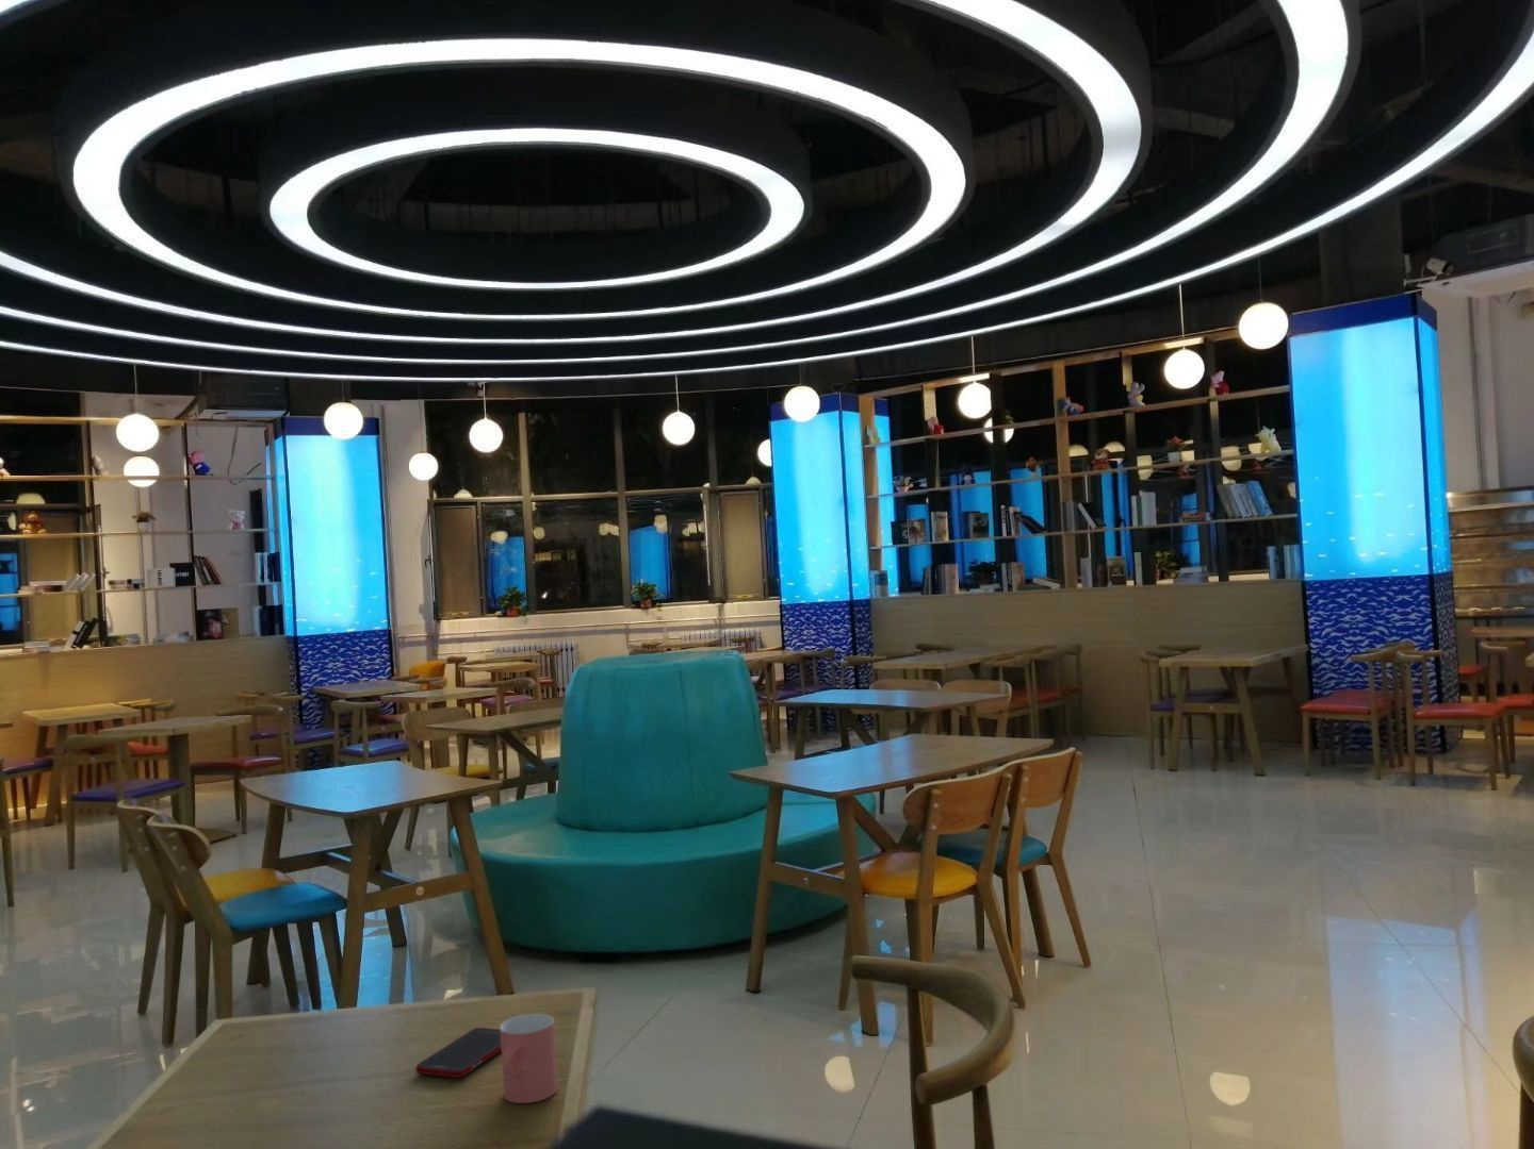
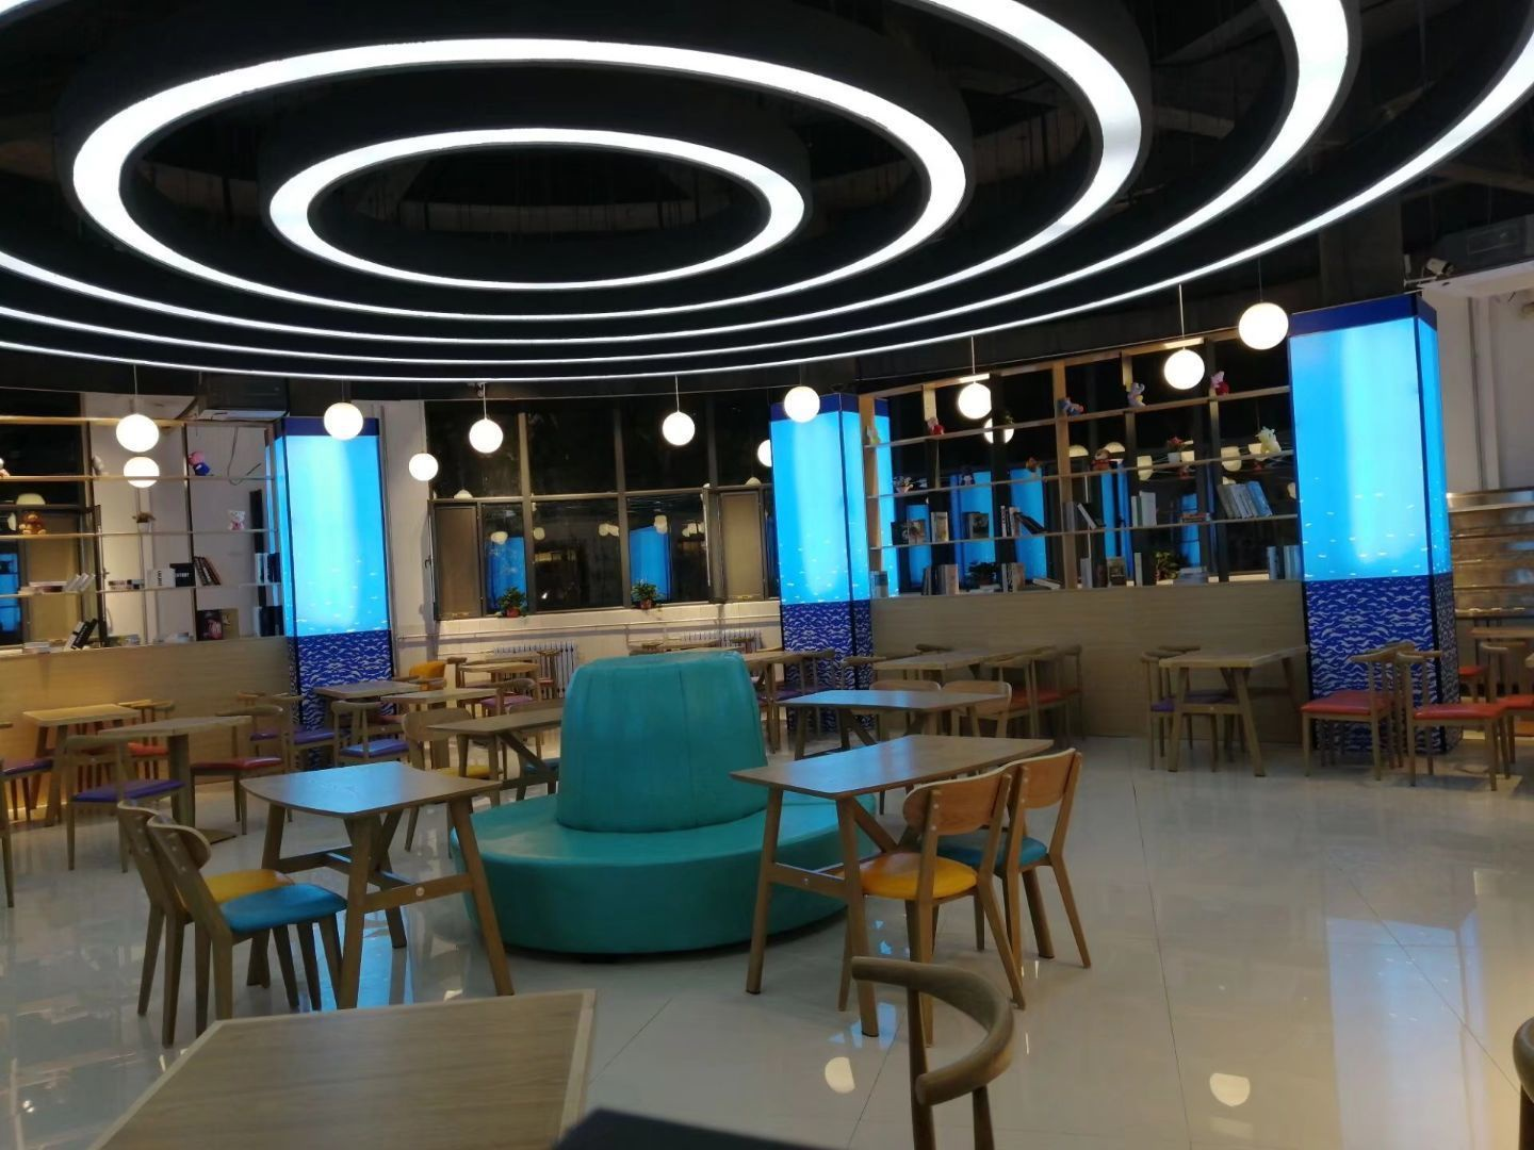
- cup (523, 1062)
- cell phone (469, 1051)
